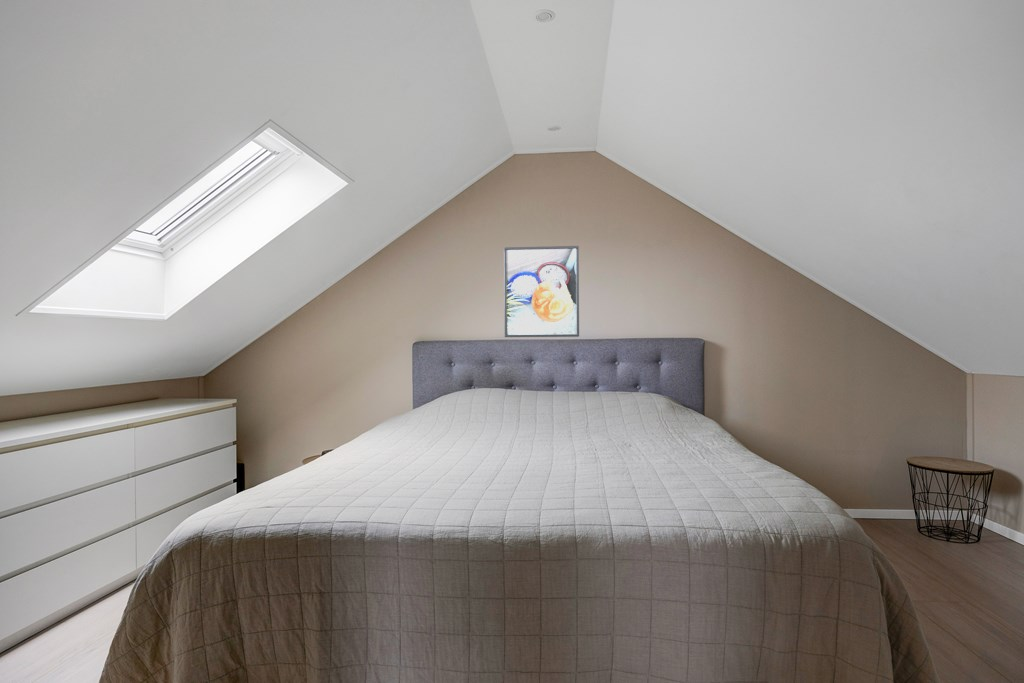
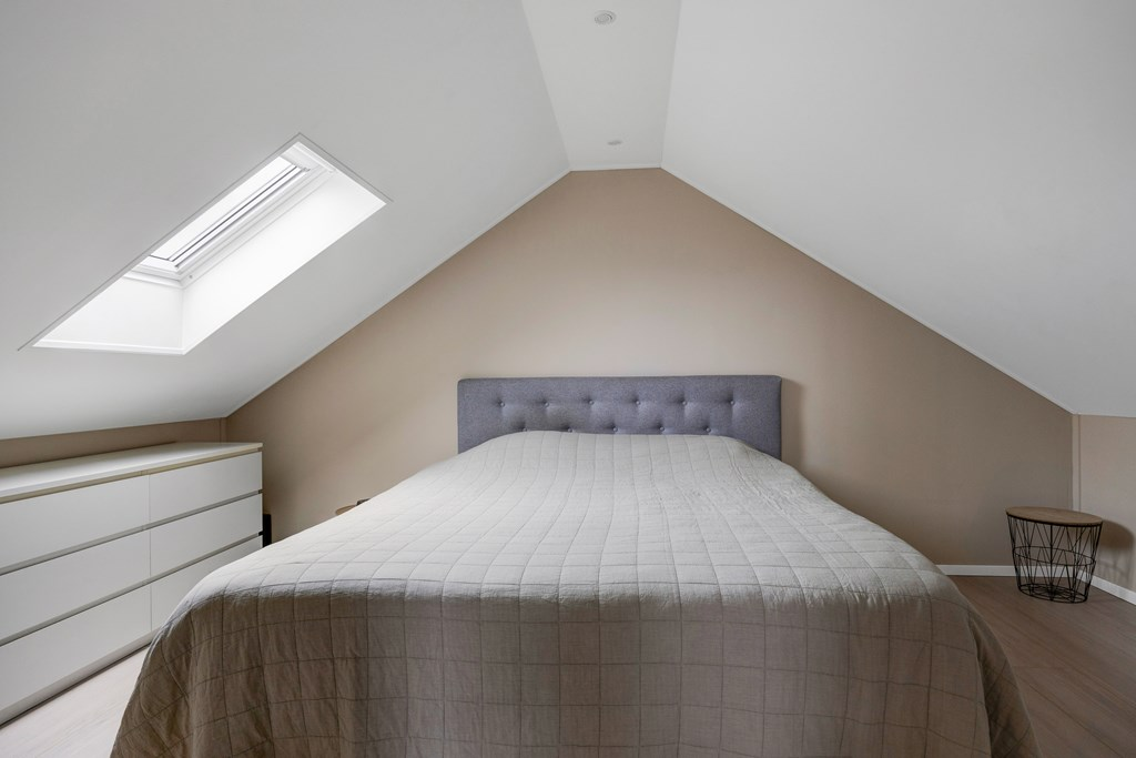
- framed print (541, 291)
